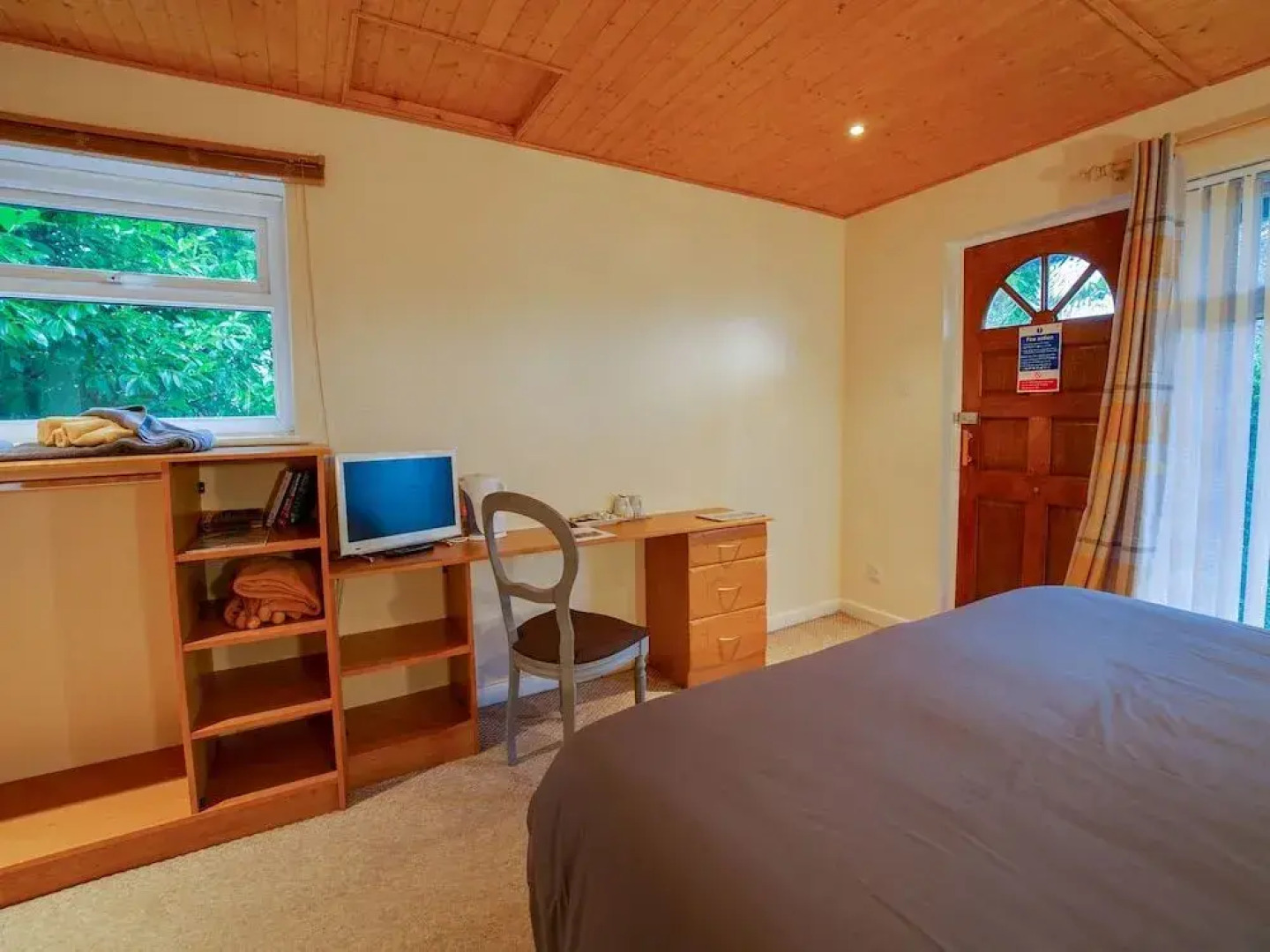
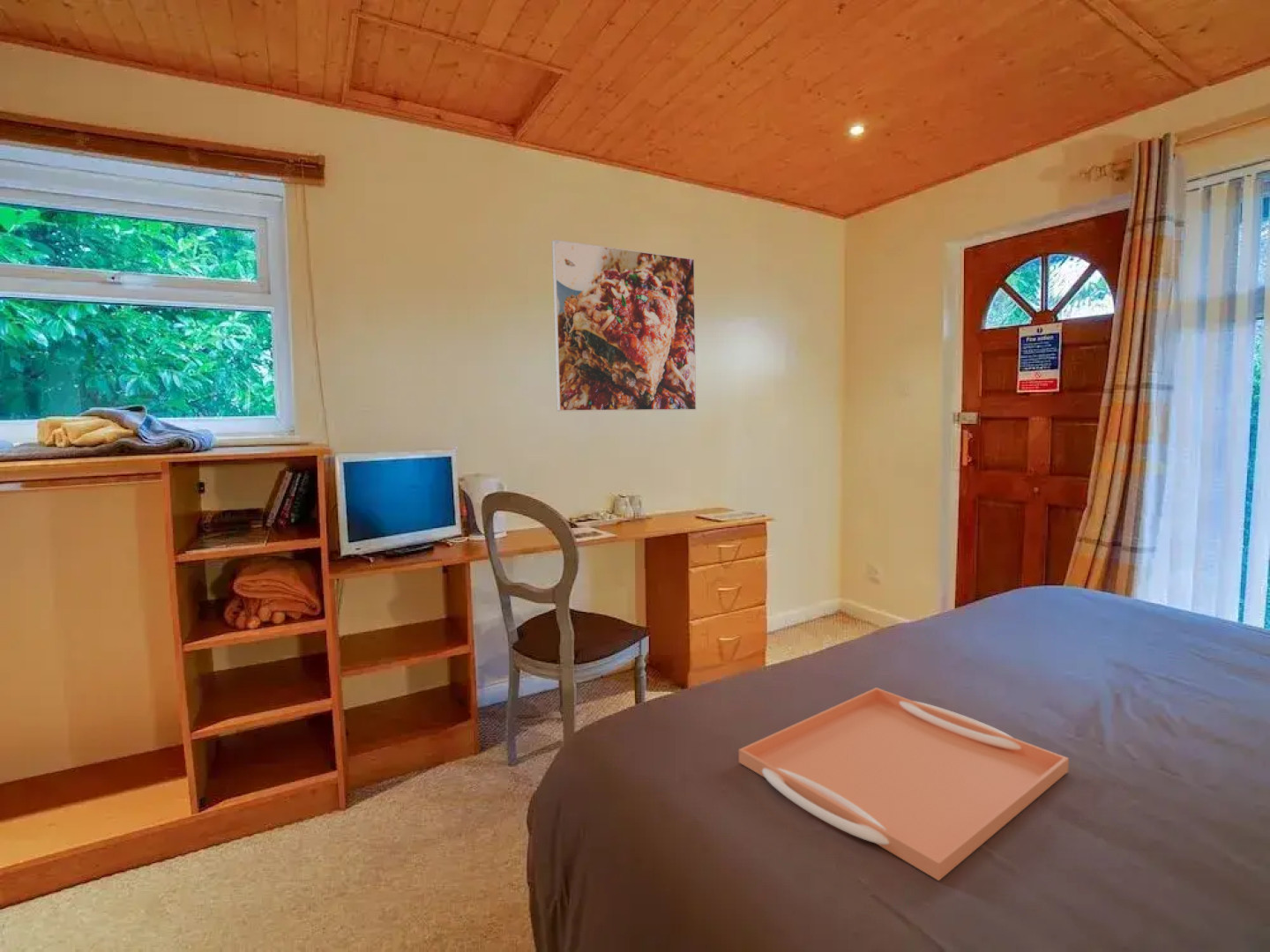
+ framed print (629, 331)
+ serving tray (900, 760)
